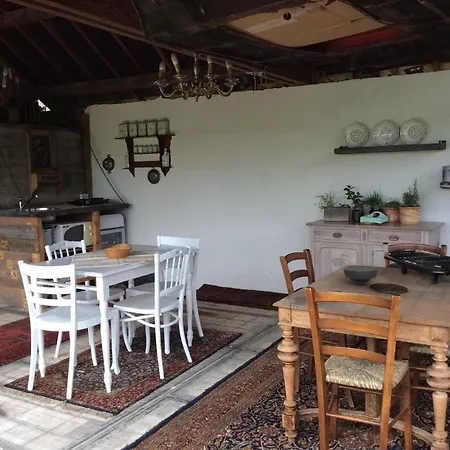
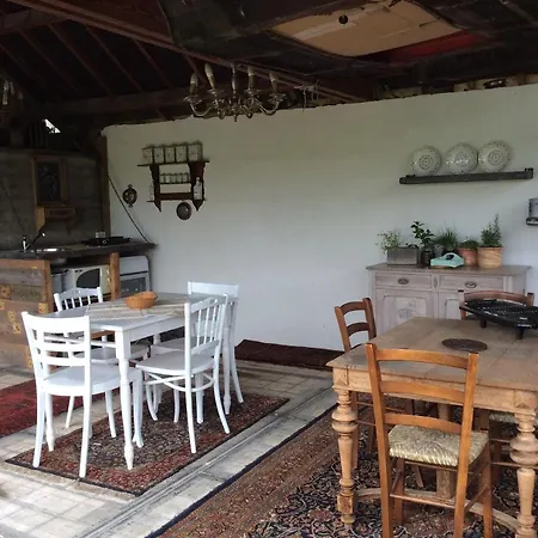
- bowl (360, 276)
